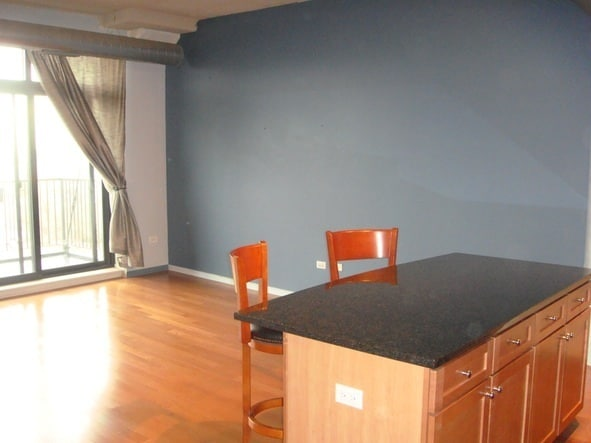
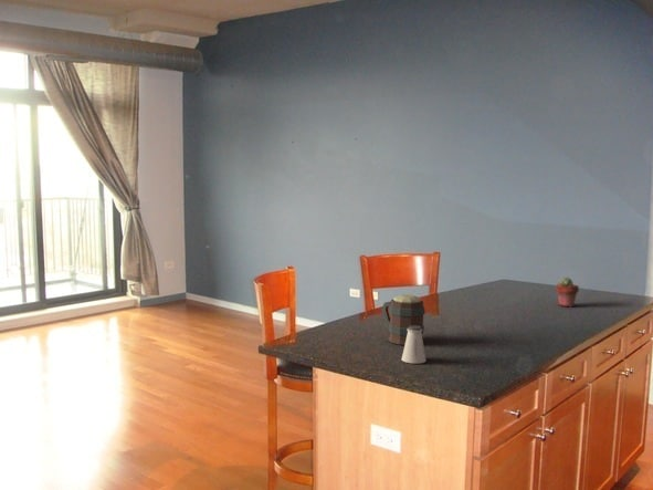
+ saltshaker (413, 343)
+ potted succulent (567, 291)
+ mug (401, 316)
